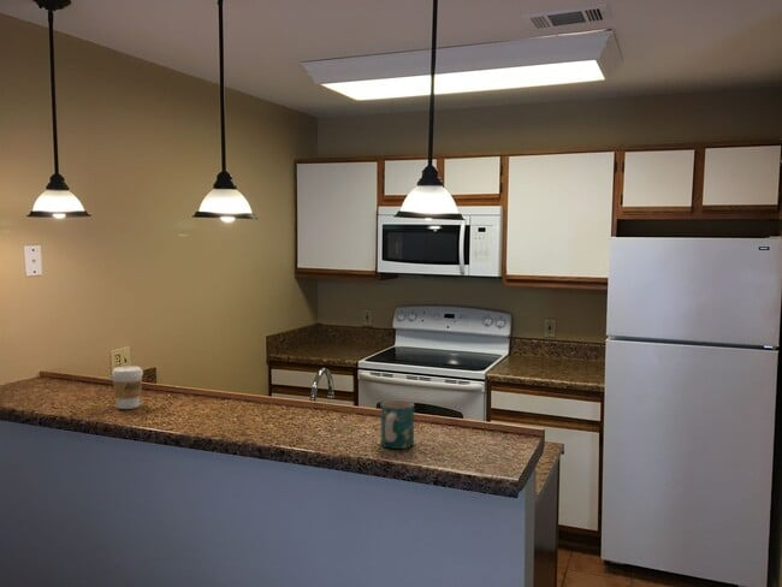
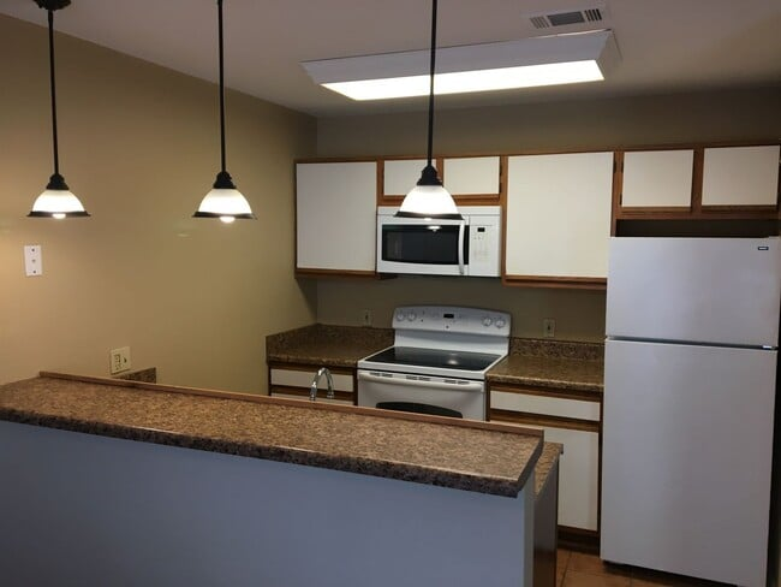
- coffee cup (128, 386)
- mug (395, 426)
